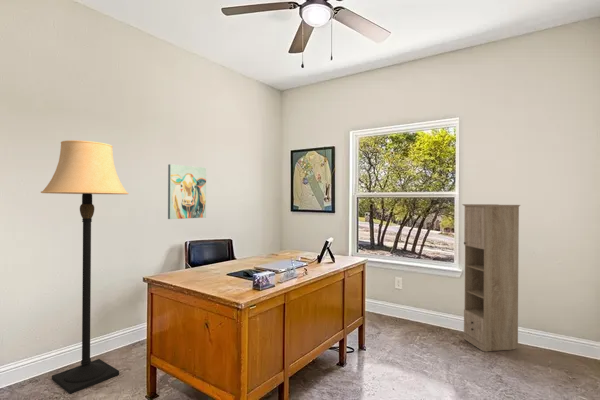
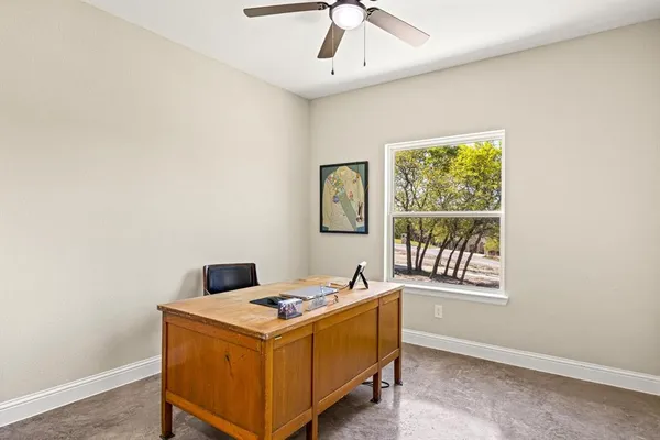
- wall art (187, 192)
- storage cabinet (489, 274)
- lamp (86, 260)
